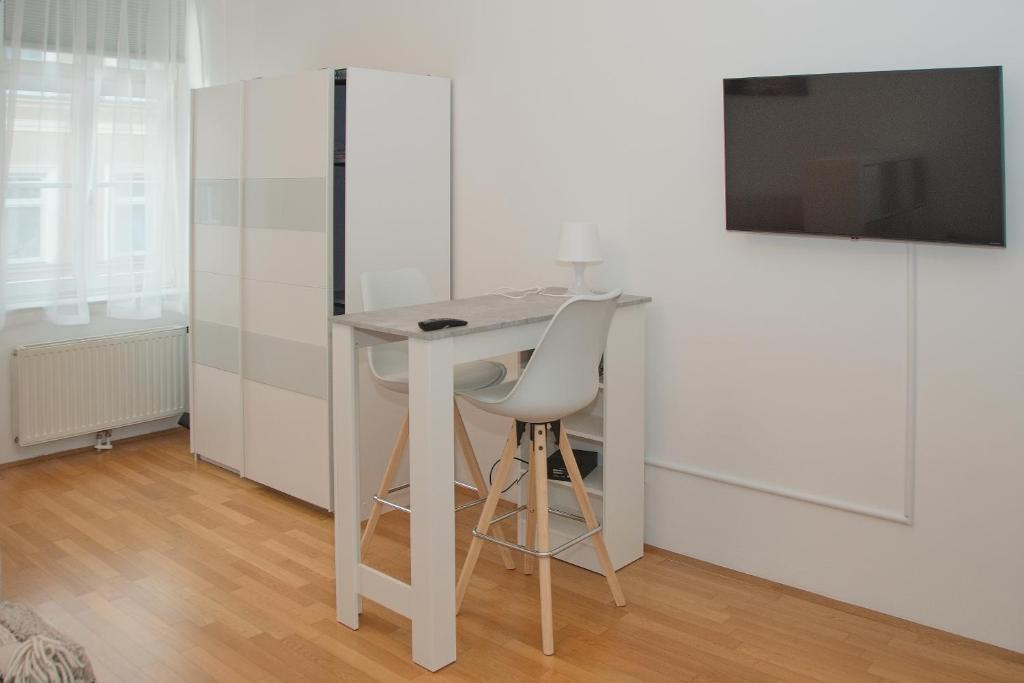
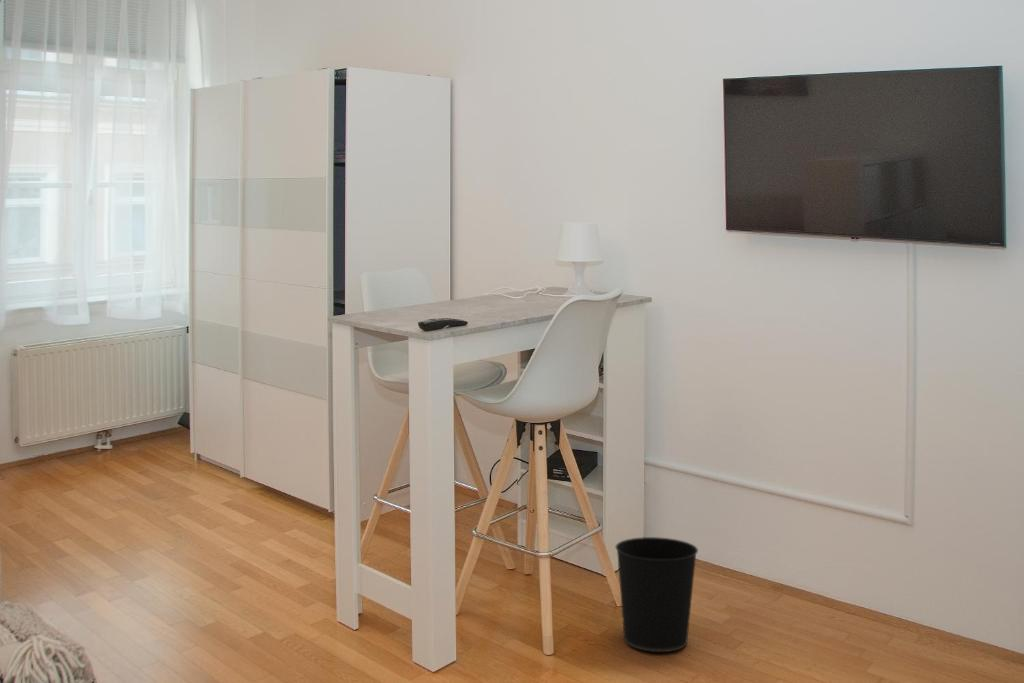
+ wastebasket (655, 594)
